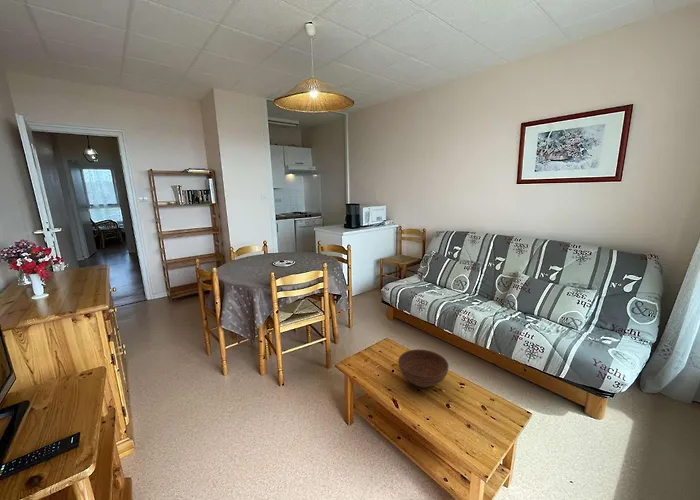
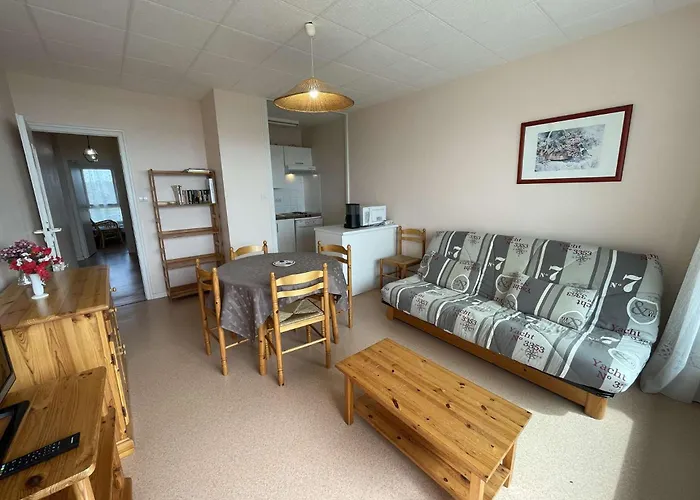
- bowl (422, 372)
